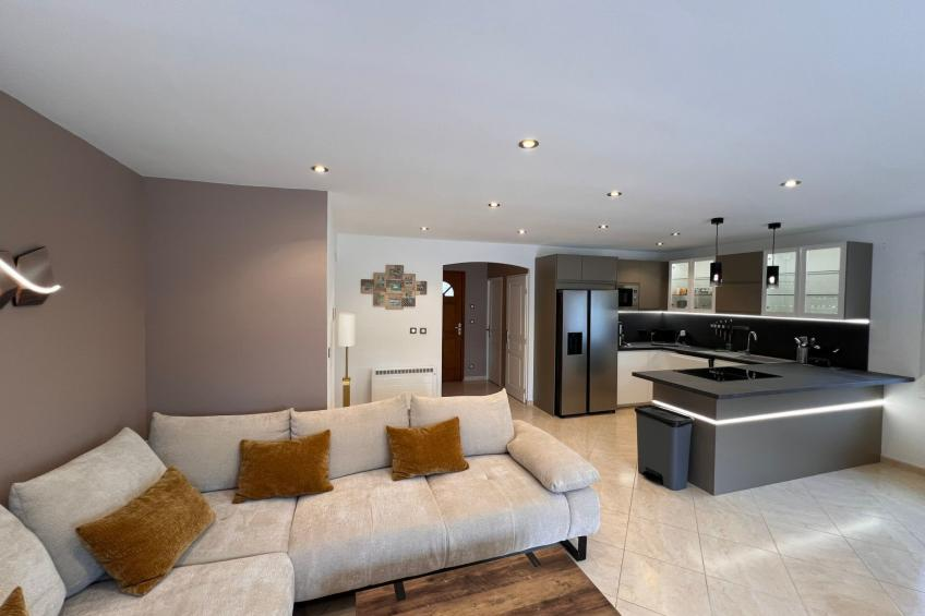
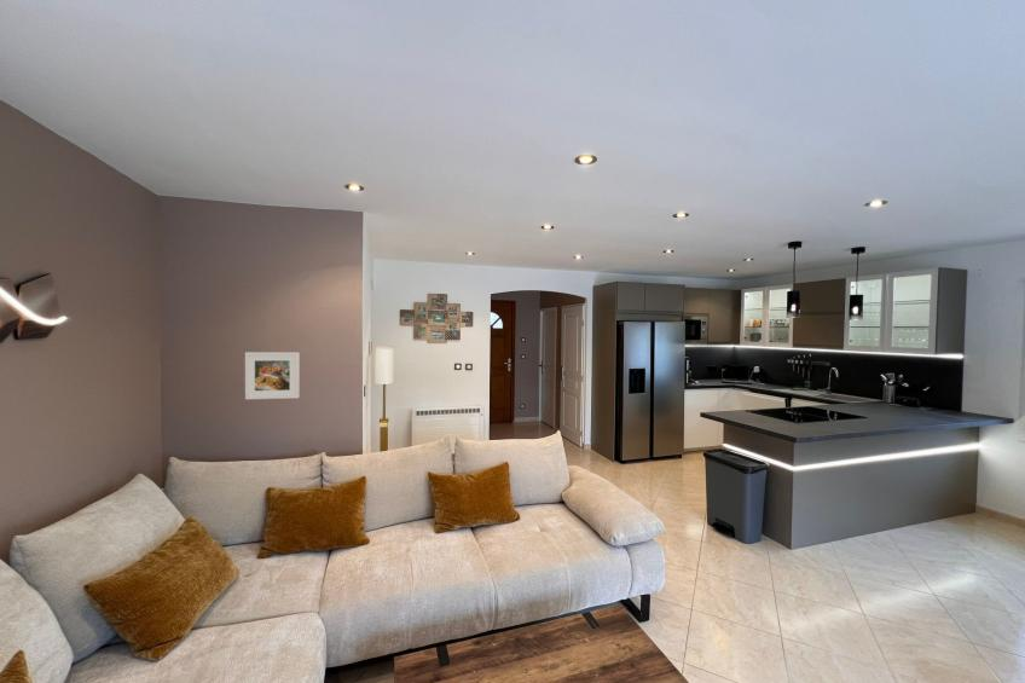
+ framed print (272, 375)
